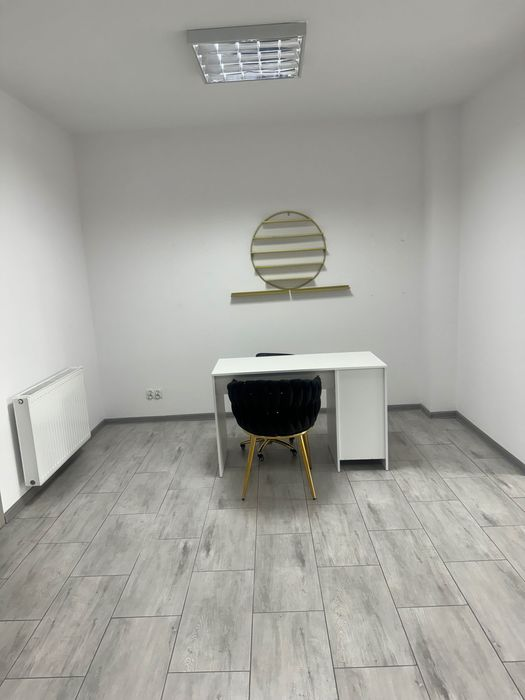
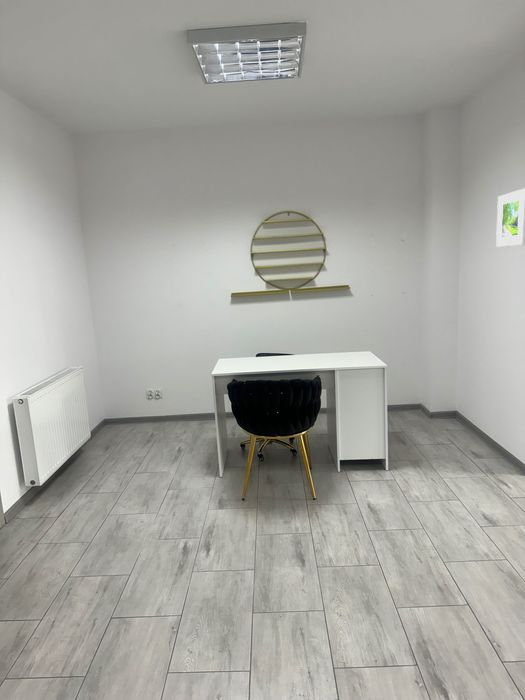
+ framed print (510, 219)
